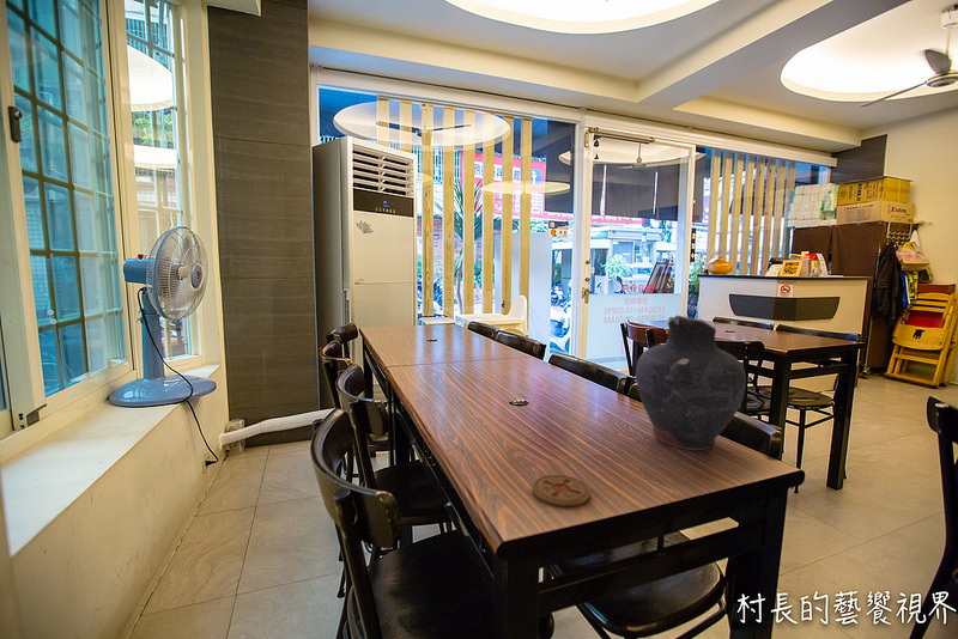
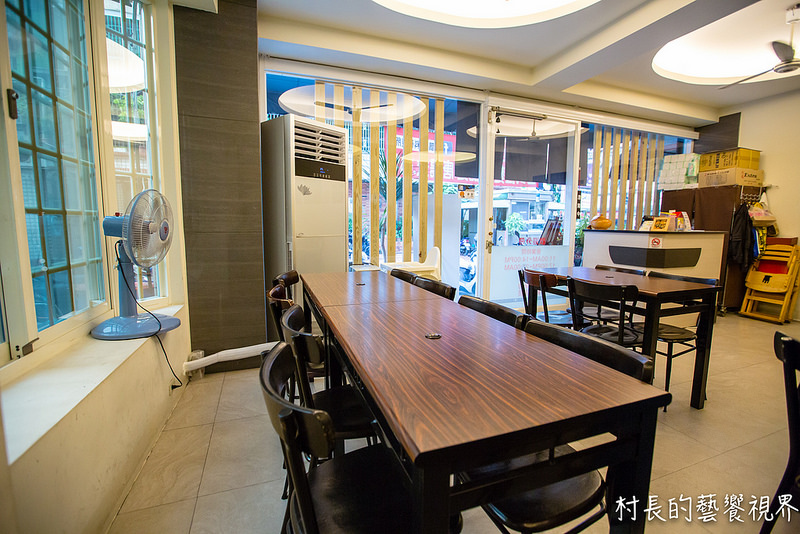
- coaster (560, 489)
- vase (689, 378)
